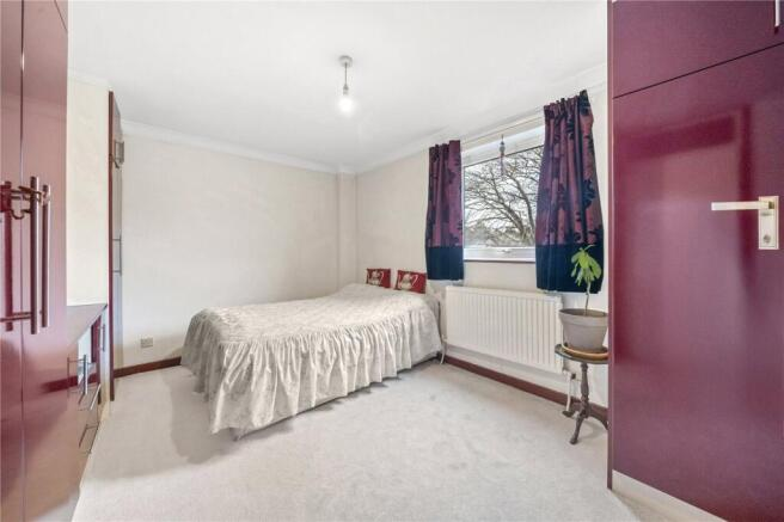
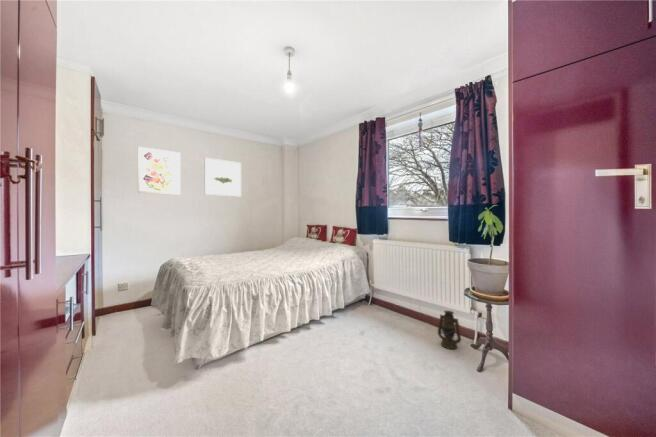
+ wall art (160, 171)
+ wall art (223, 177)
+ lantern (449, 327)
